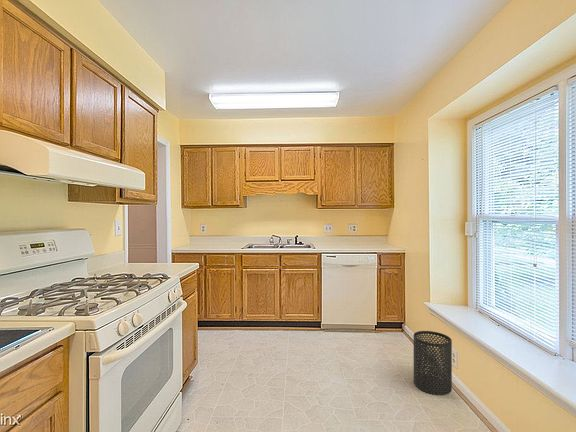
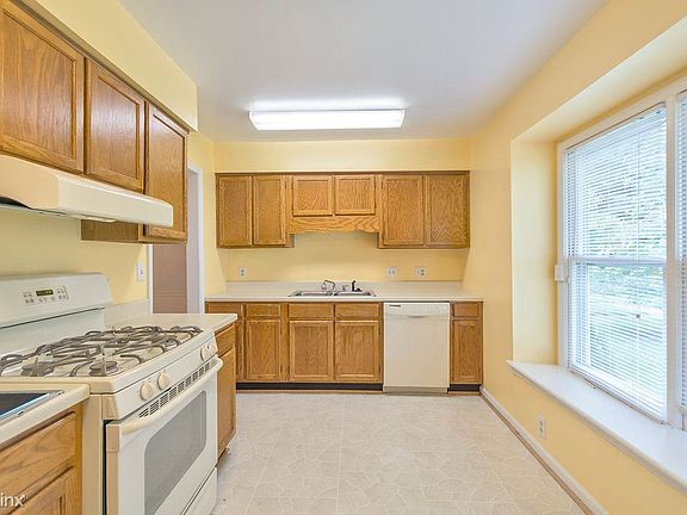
- trash can (432, 361)
